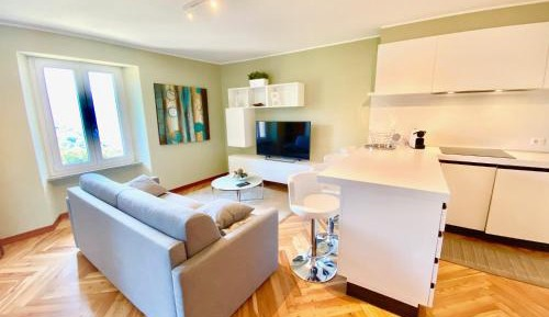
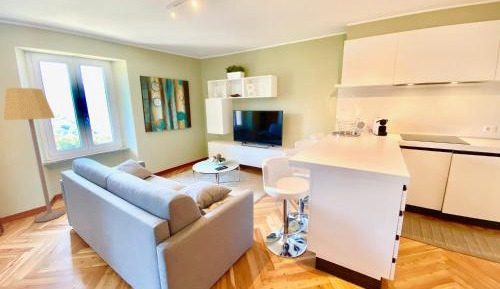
+ lamp (38, 156)
